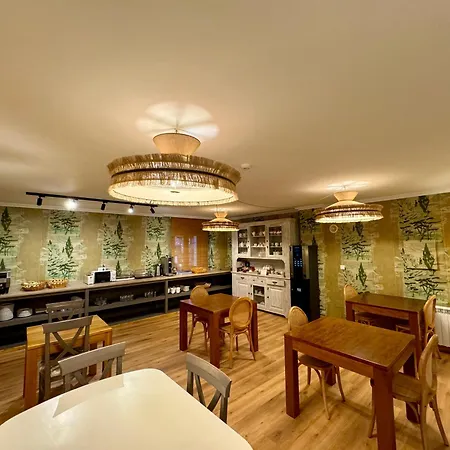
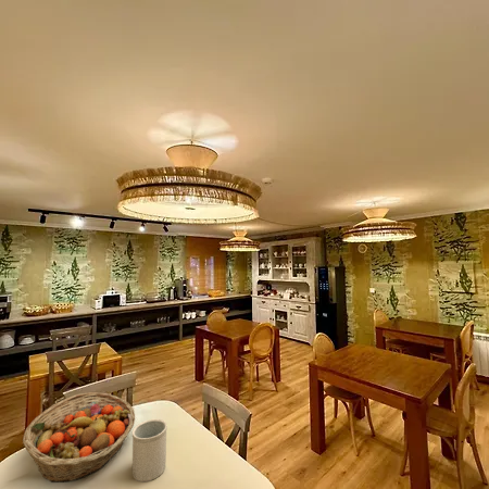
+ utensil holder (149, 448)
+ fruit basket (85, 430)
